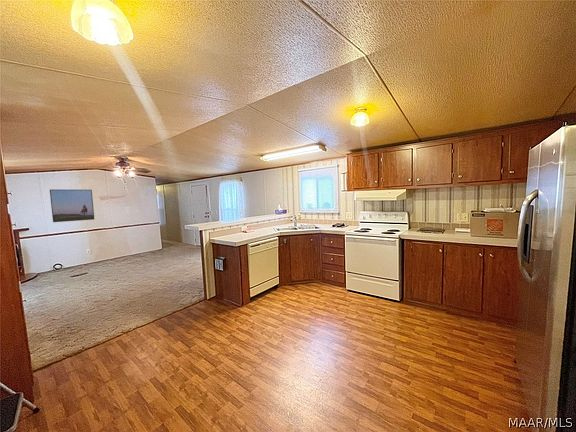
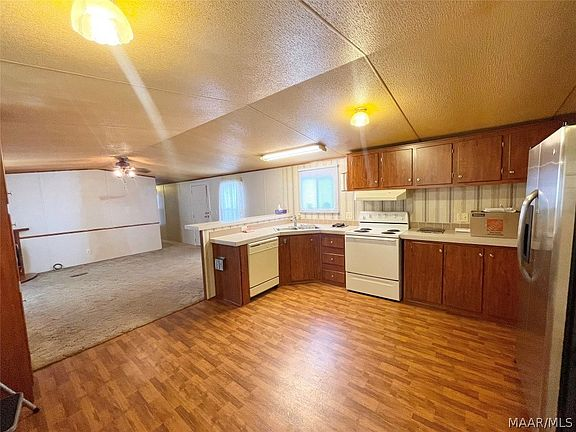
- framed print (73, 205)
